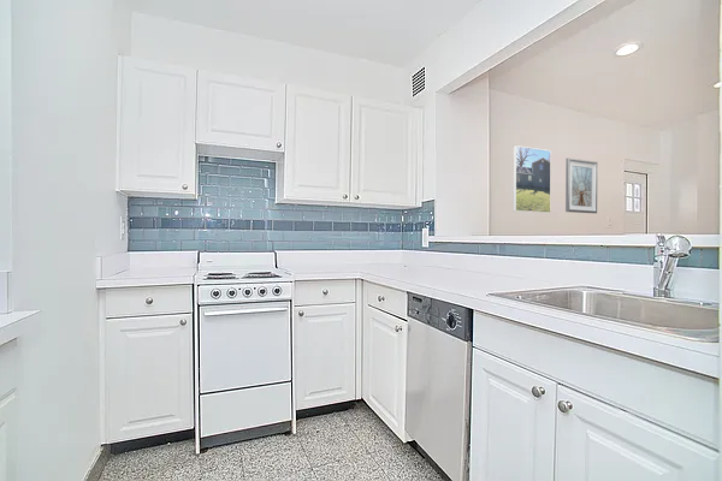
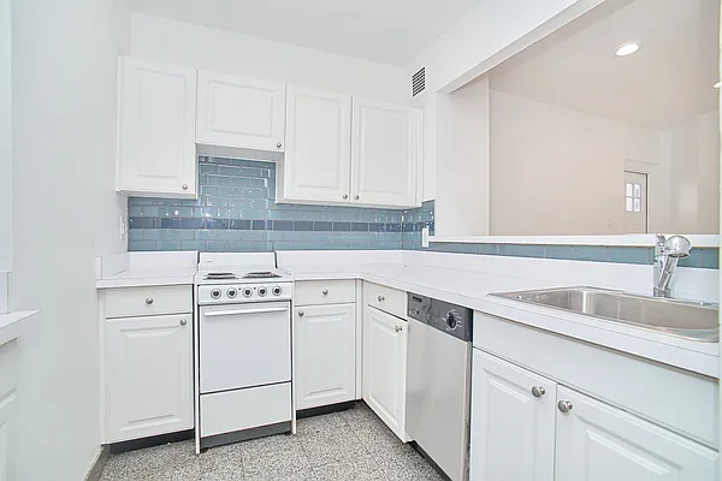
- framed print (532, 179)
- picture frame (581, 186)
